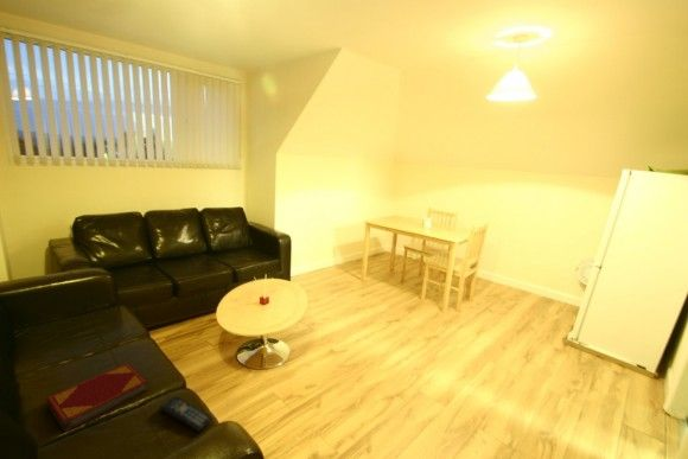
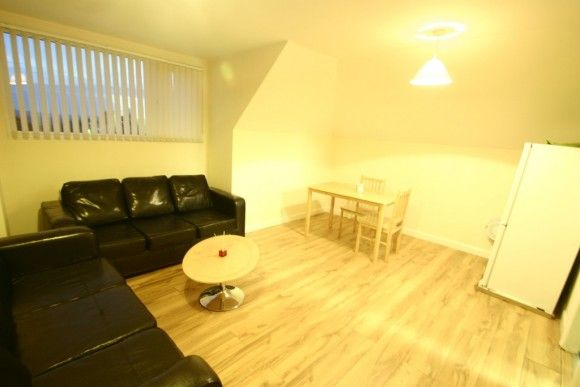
- remote control (185, 413)
- hardback book (100, 393)
